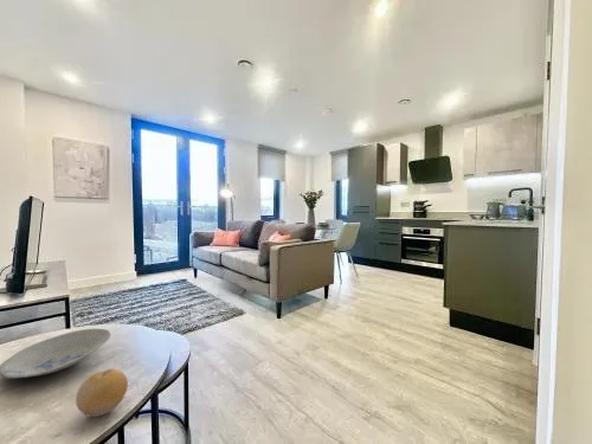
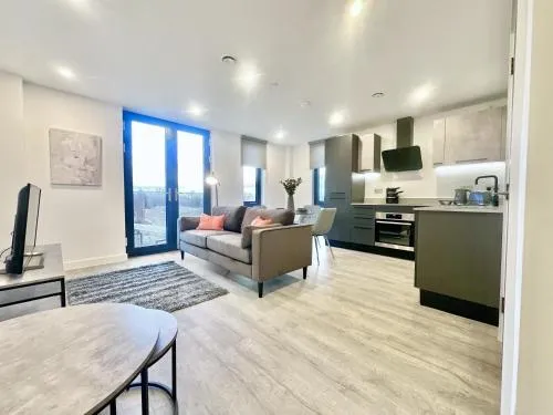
- bowl (60, 354)
- fruit (103, 392)
